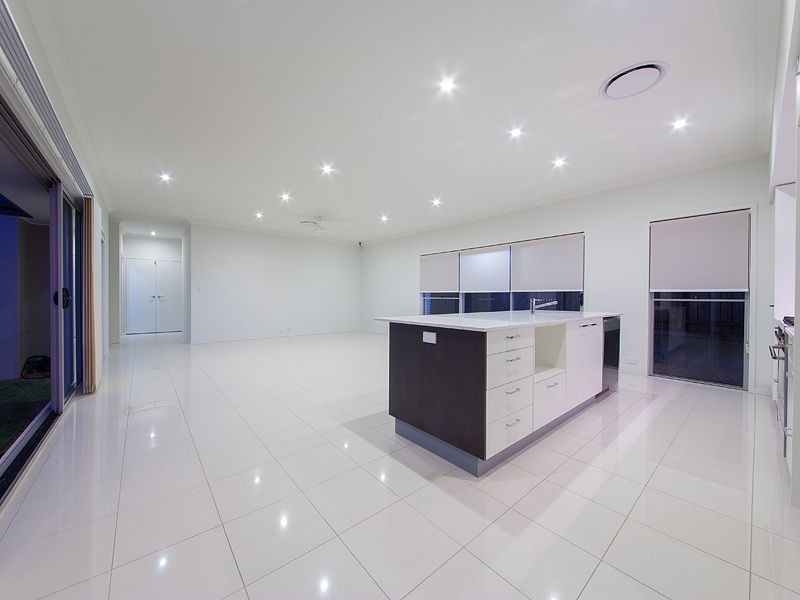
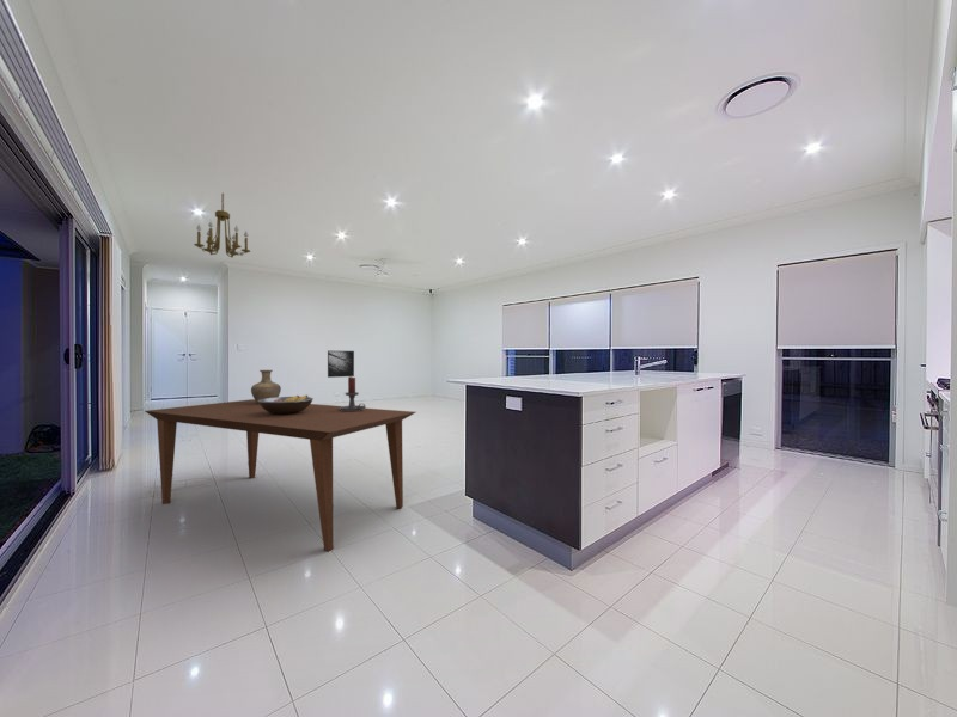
+ candle holder (354, 393)
+ vase (266, 386)
+ chandelier (225, 222)
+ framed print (341, 363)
+ fruit bowl (286, 404)
+ dining table (280, 435)
